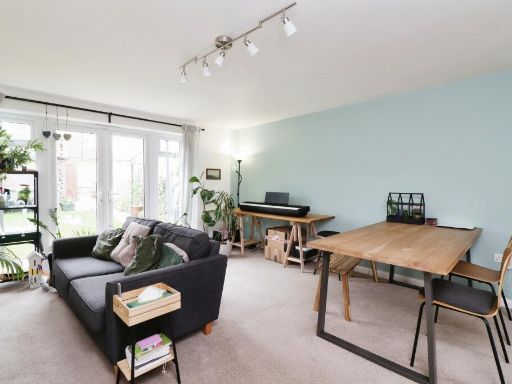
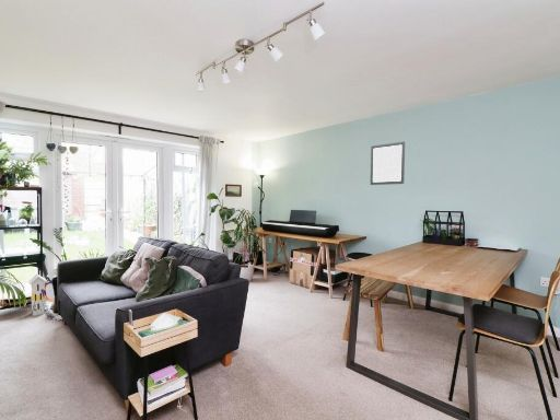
+ wall art (386, 164)
